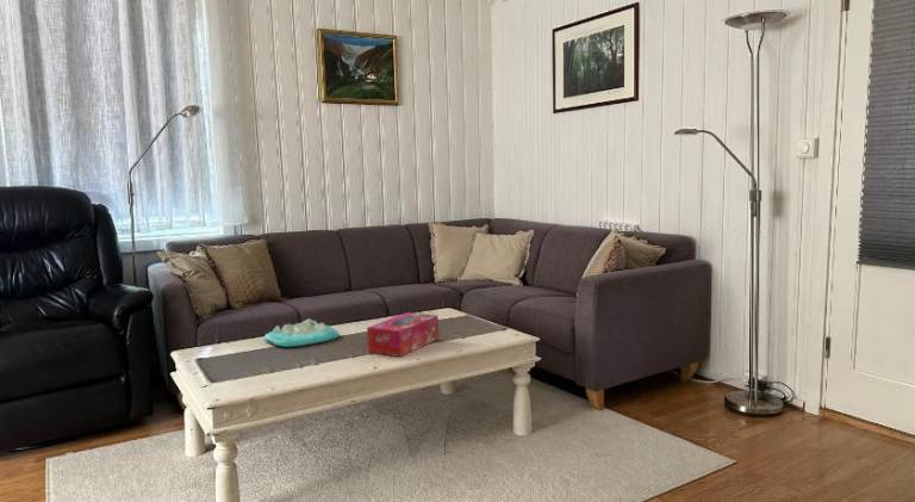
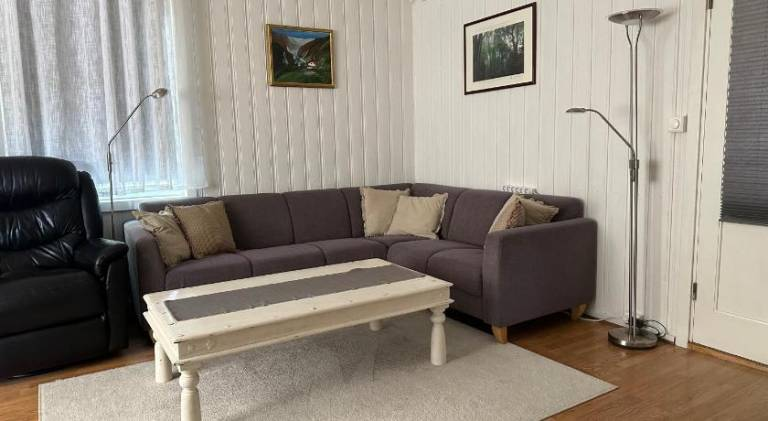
- decorative tray (301, 322)
- tissue box (404, 333)
